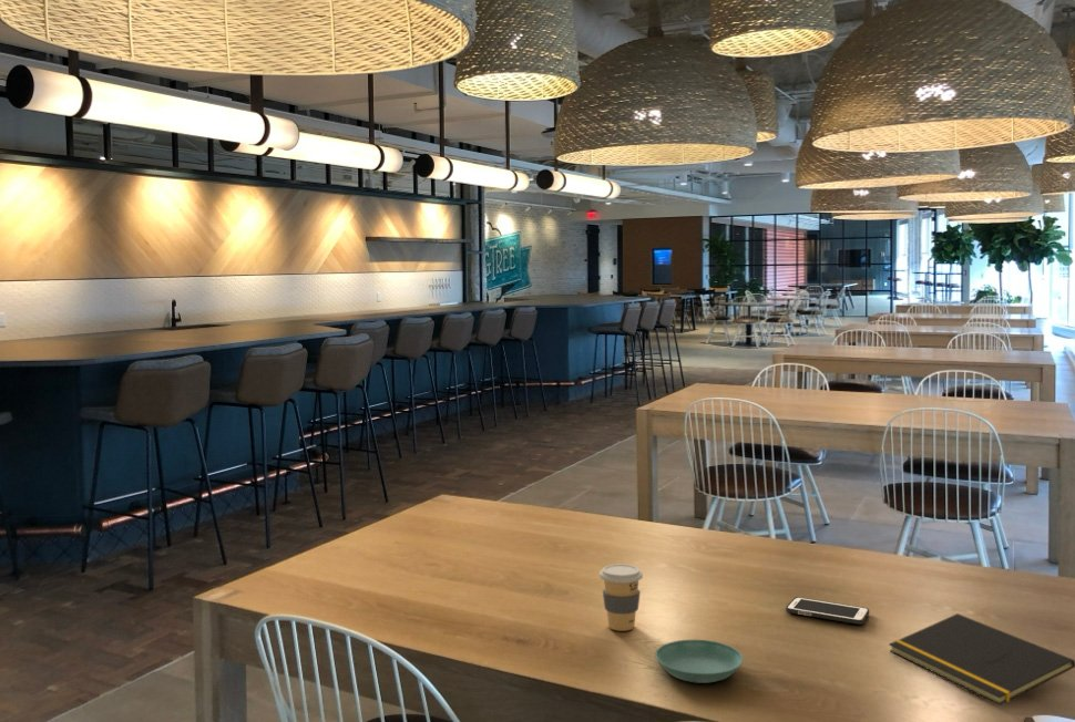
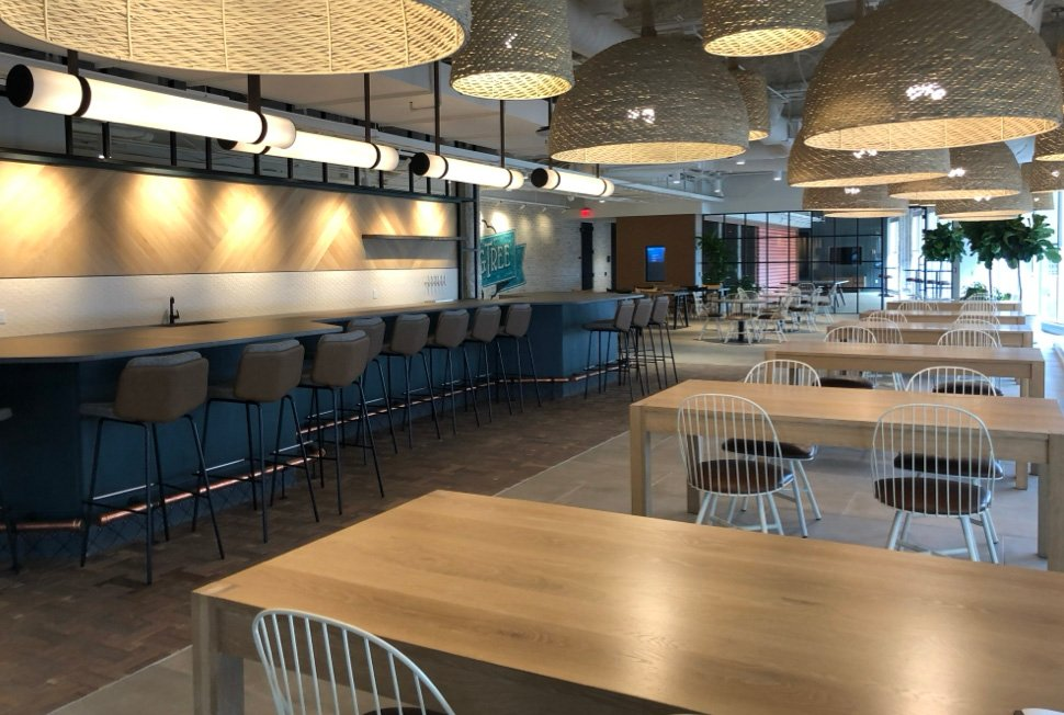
- coffee cup (621, 597)
- cell phone (827, 610)
- saucer (698, 662)
- notepad (976, 654)
